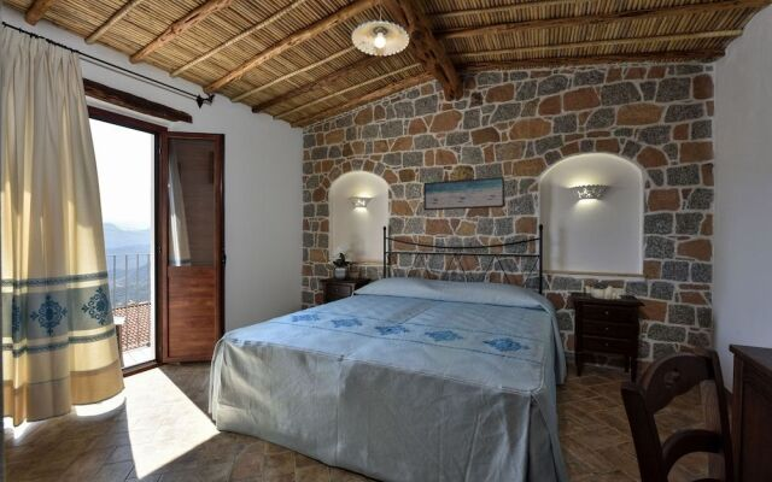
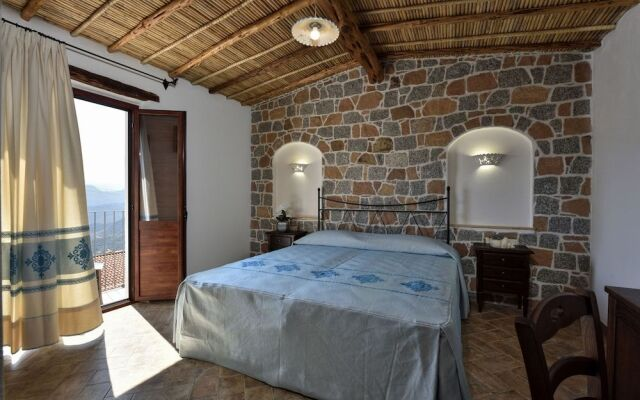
- wall art (462, 194)
